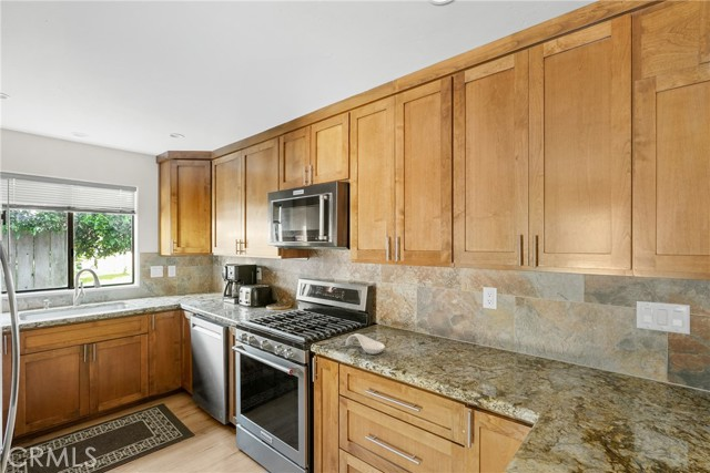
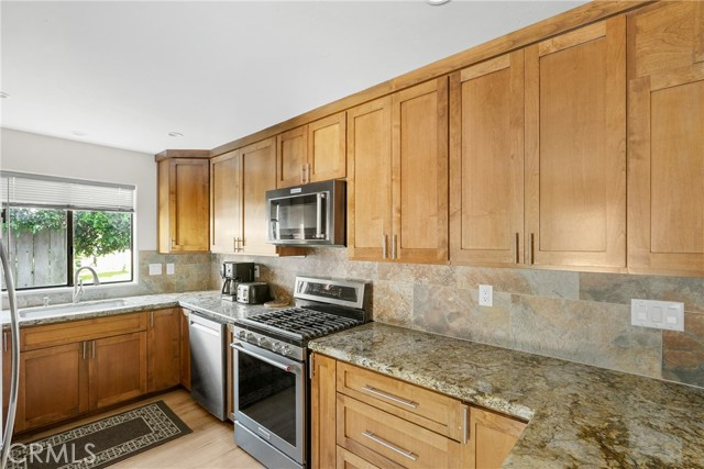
- spoon rest (364, 342)
